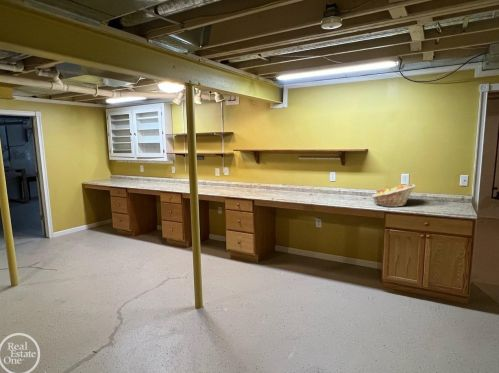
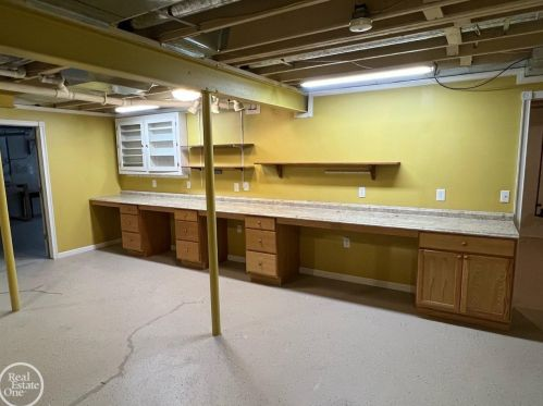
- fruit basket (393, 194)
